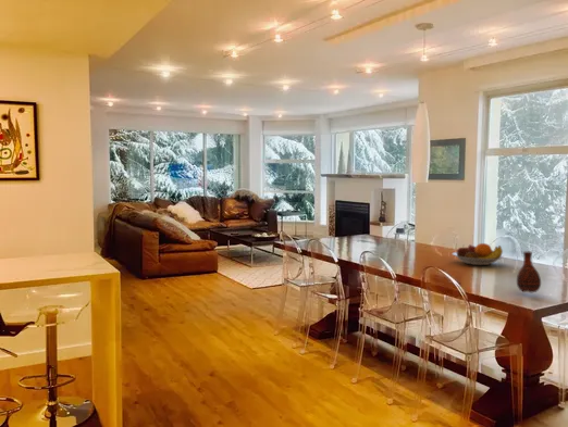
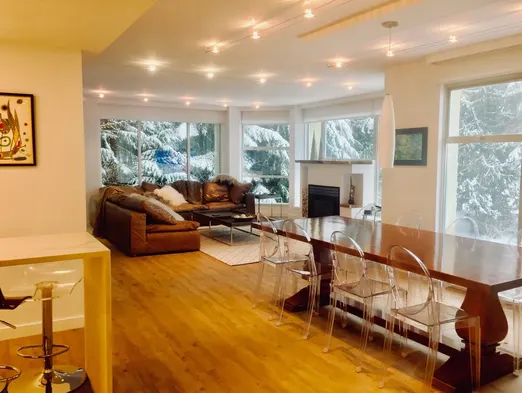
- vase (538, 273)
- fruit bowl (477, 252)
